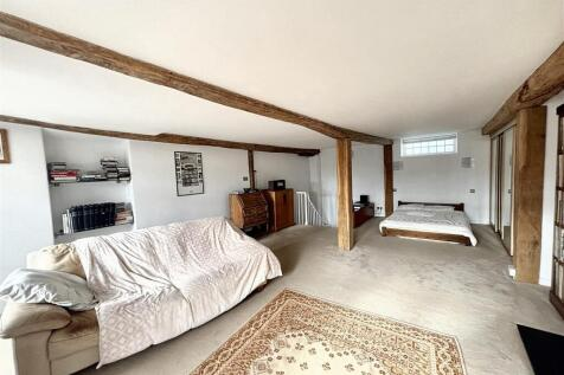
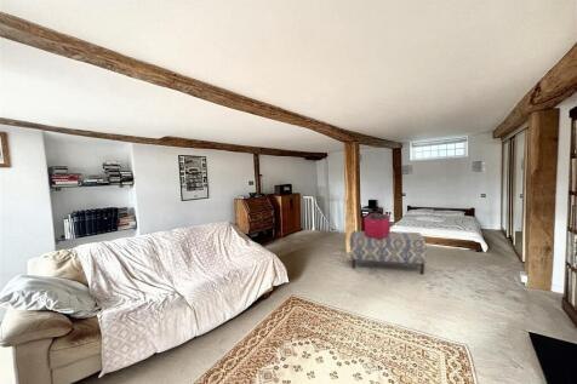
+ storage bin (376, 227)
+ bench (385, 250)
